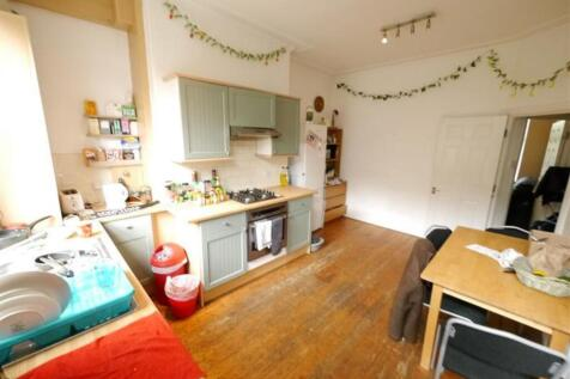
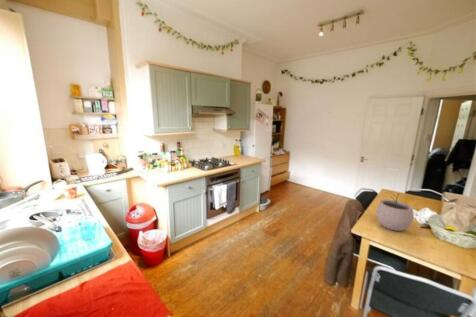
+ plant pot (394, 211)
